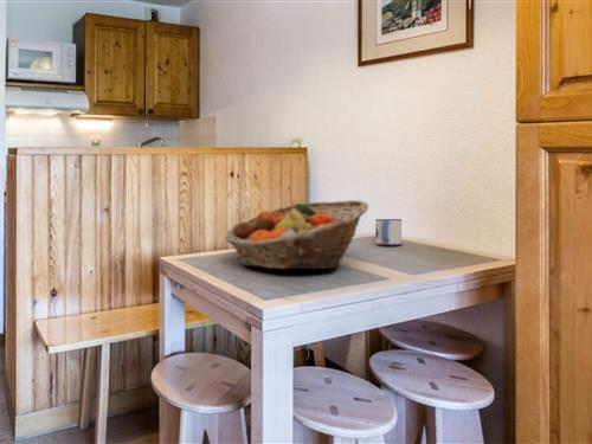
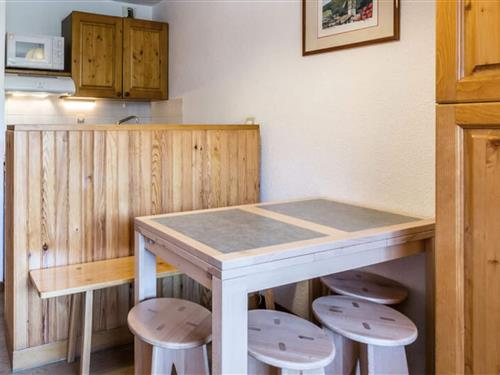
- mug (387, 232)
- fruit basket (295, 232)
